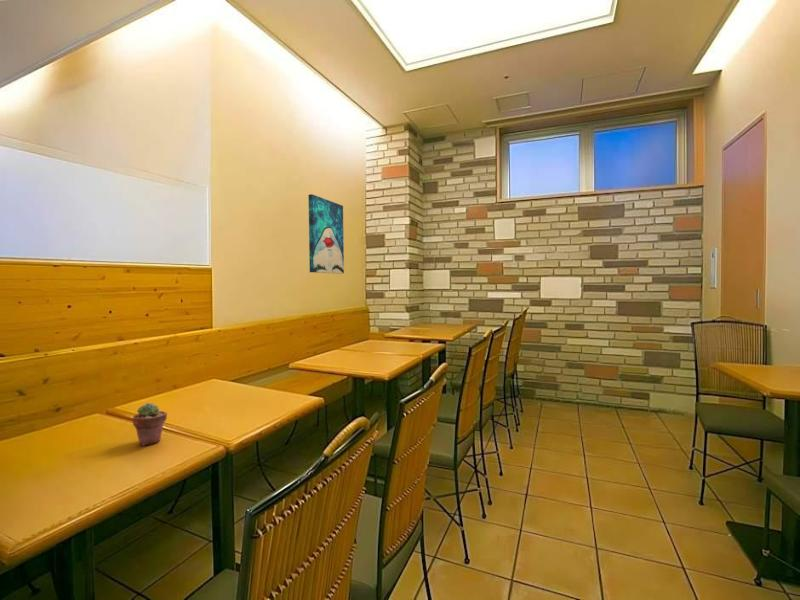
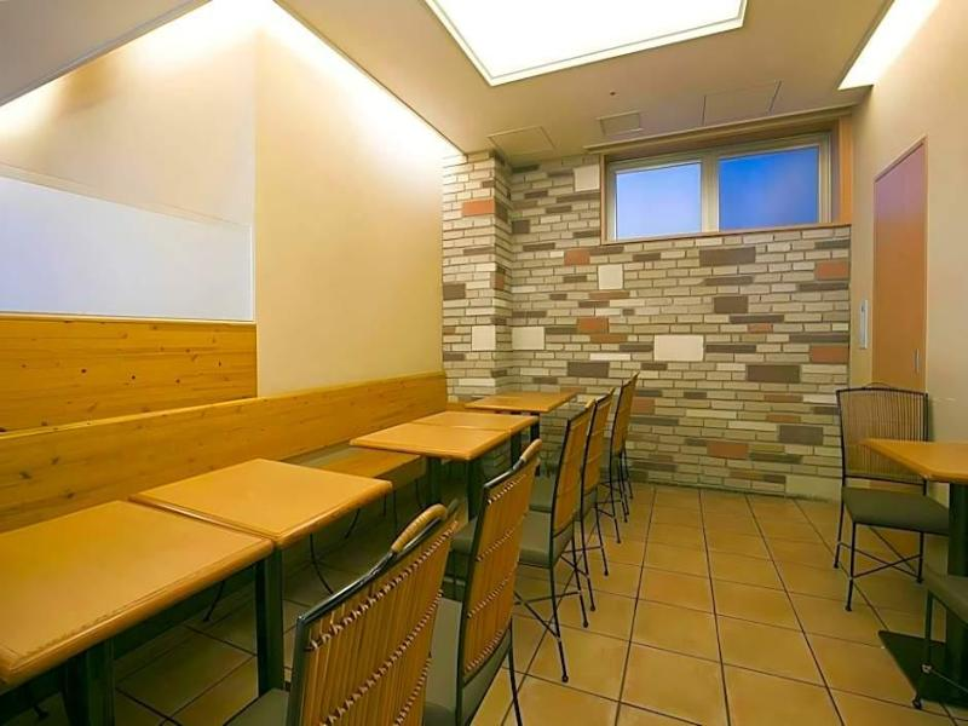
- potted succulent (149, 422)
- wall art (327, 236)
